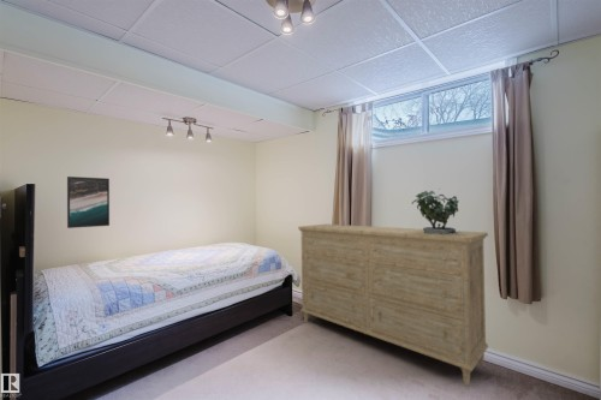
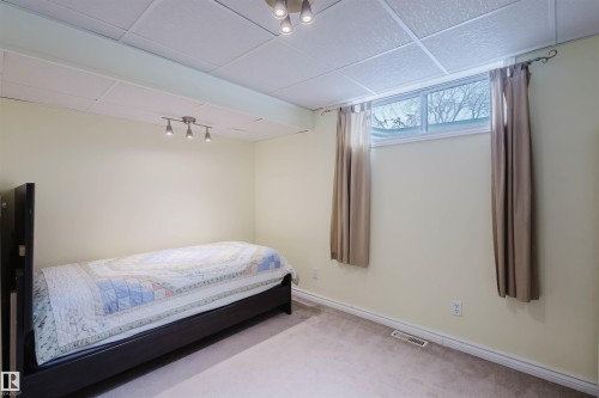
- potted plant (435, 210)
- dresser (379, 283)
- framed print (89, 202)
